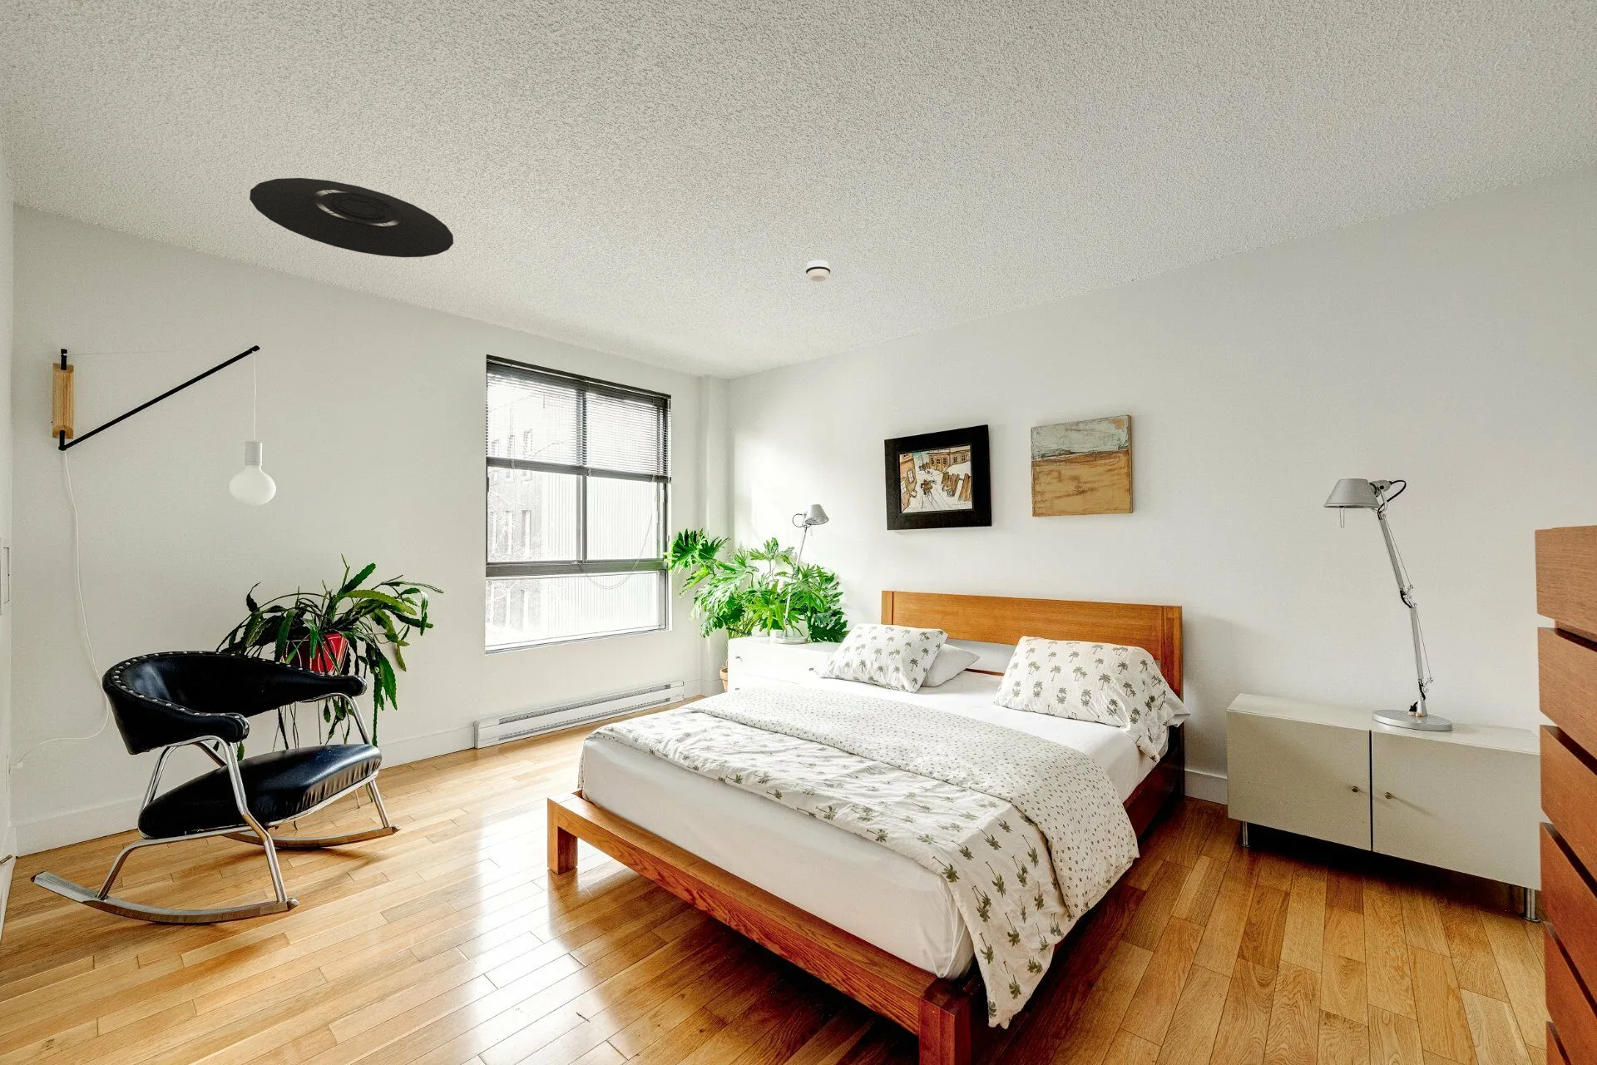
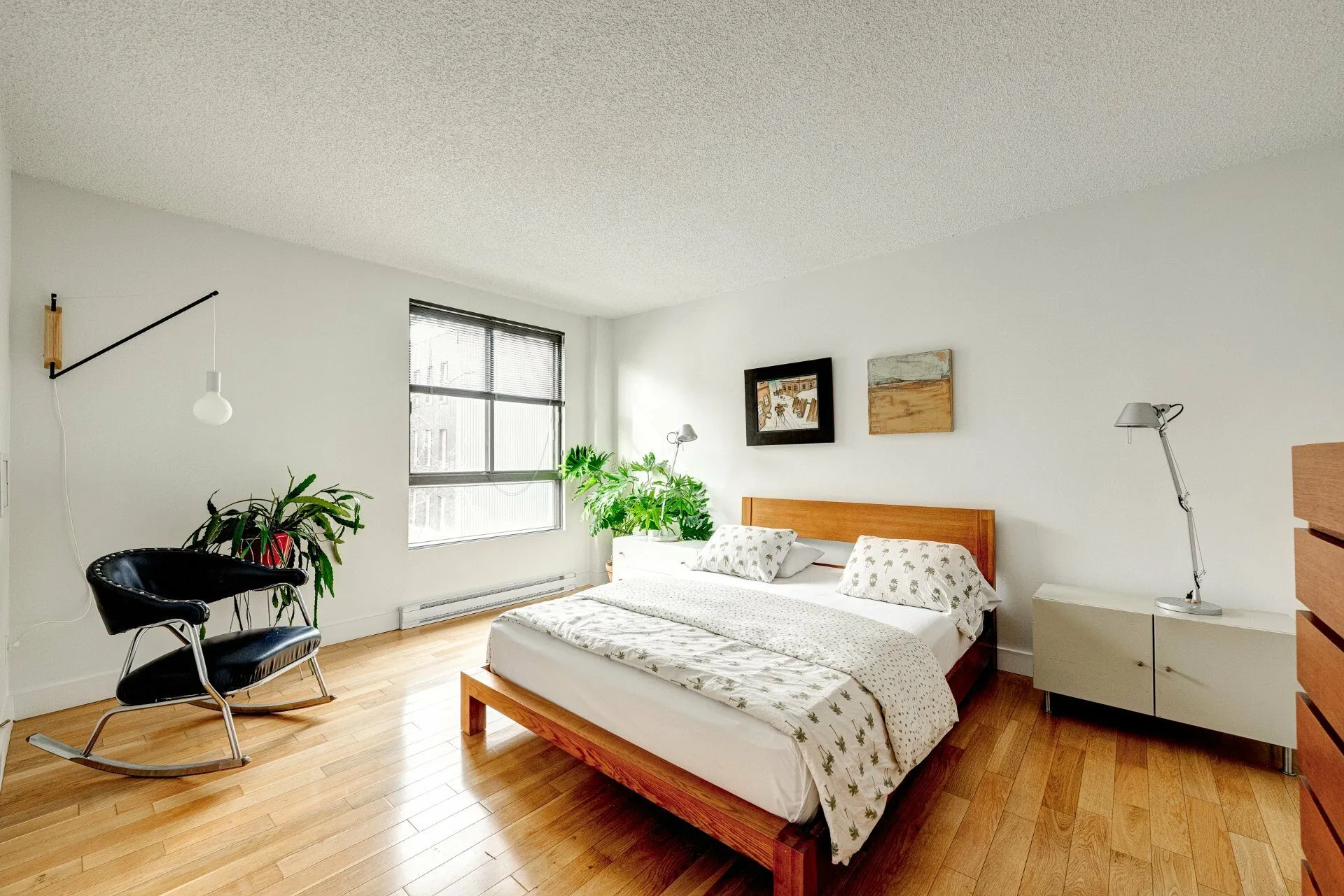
- smoke detector (818, 271)
- ceiling light (359, 209)
